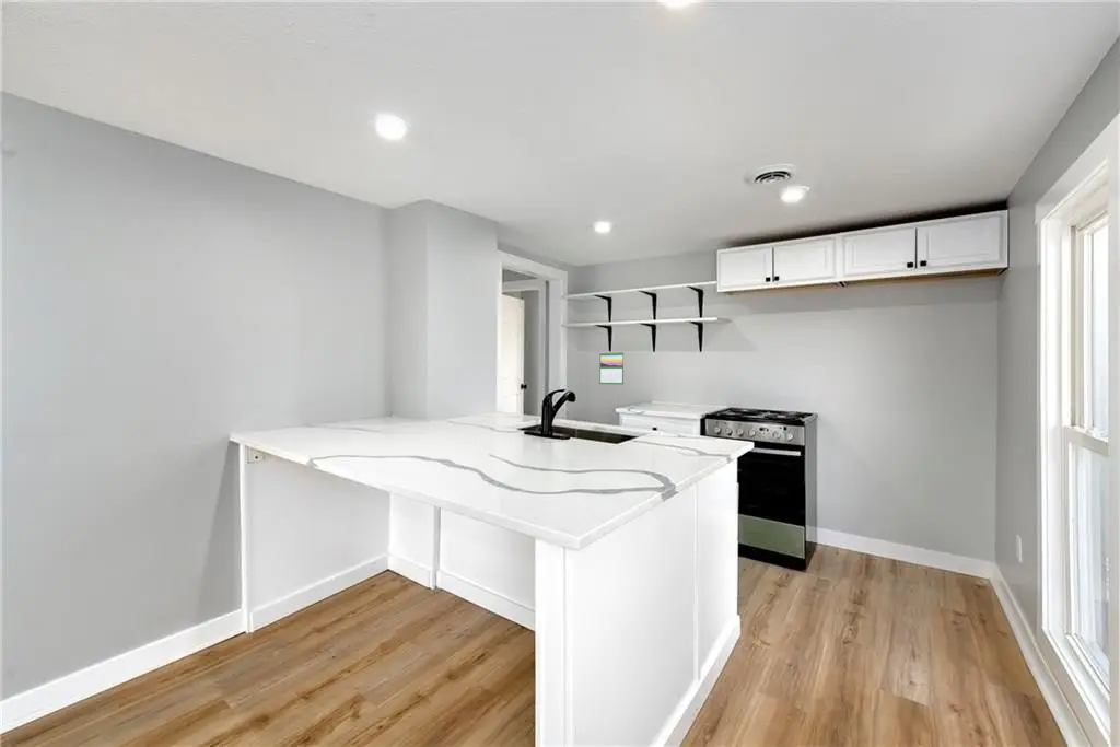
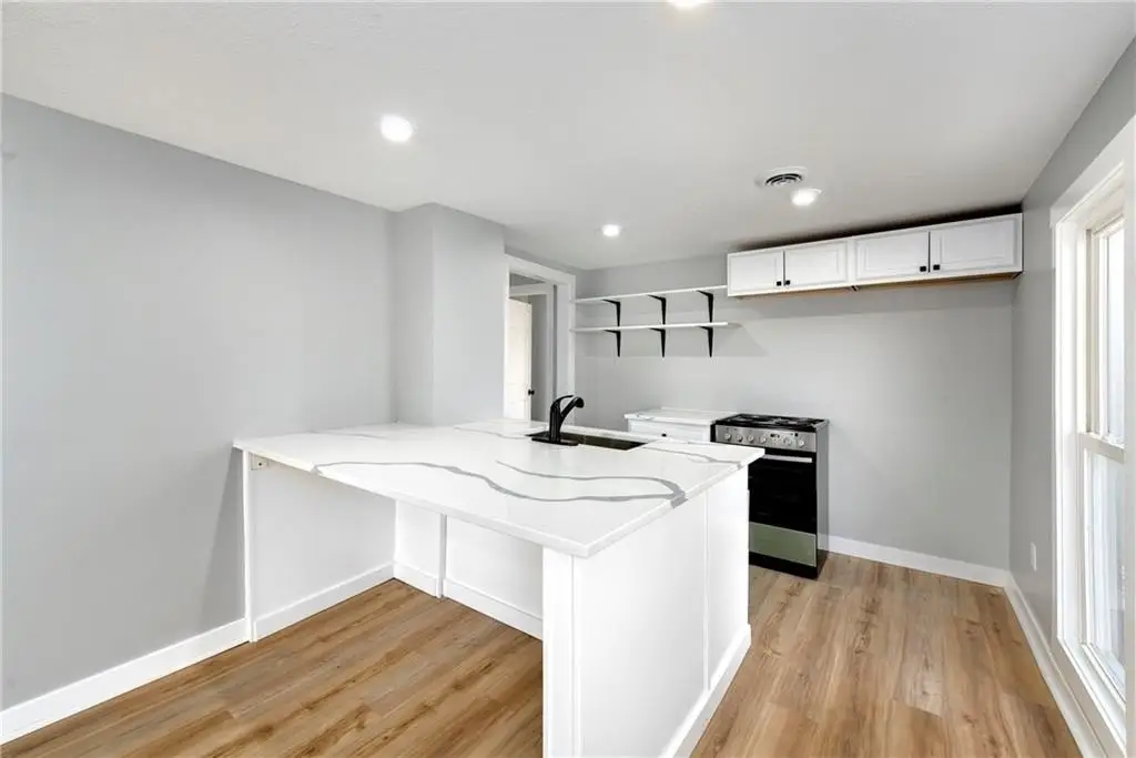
- calendar (611, 367)
